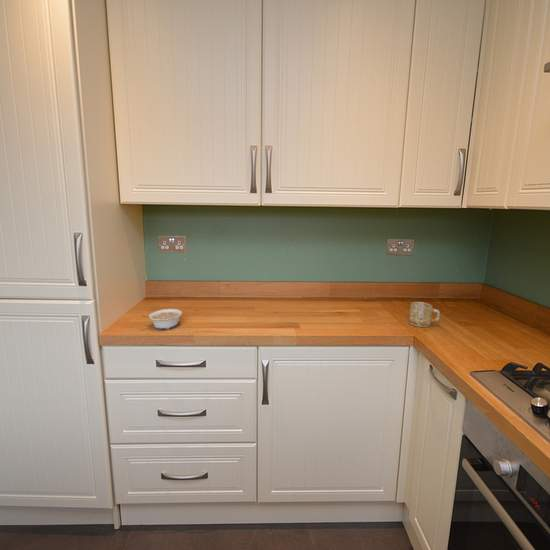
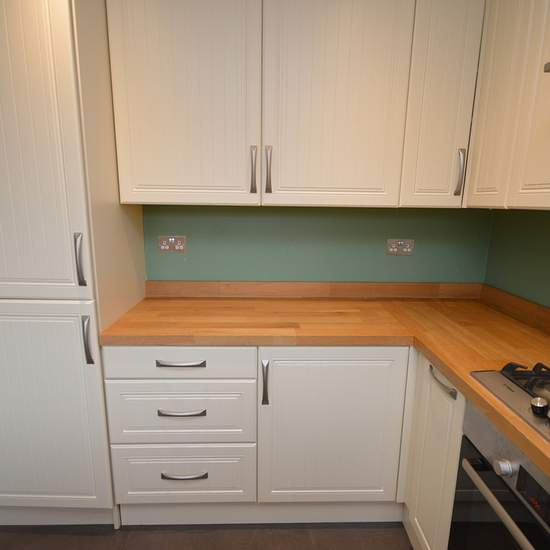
- mug (424, 314)
- legume (165, 319)
